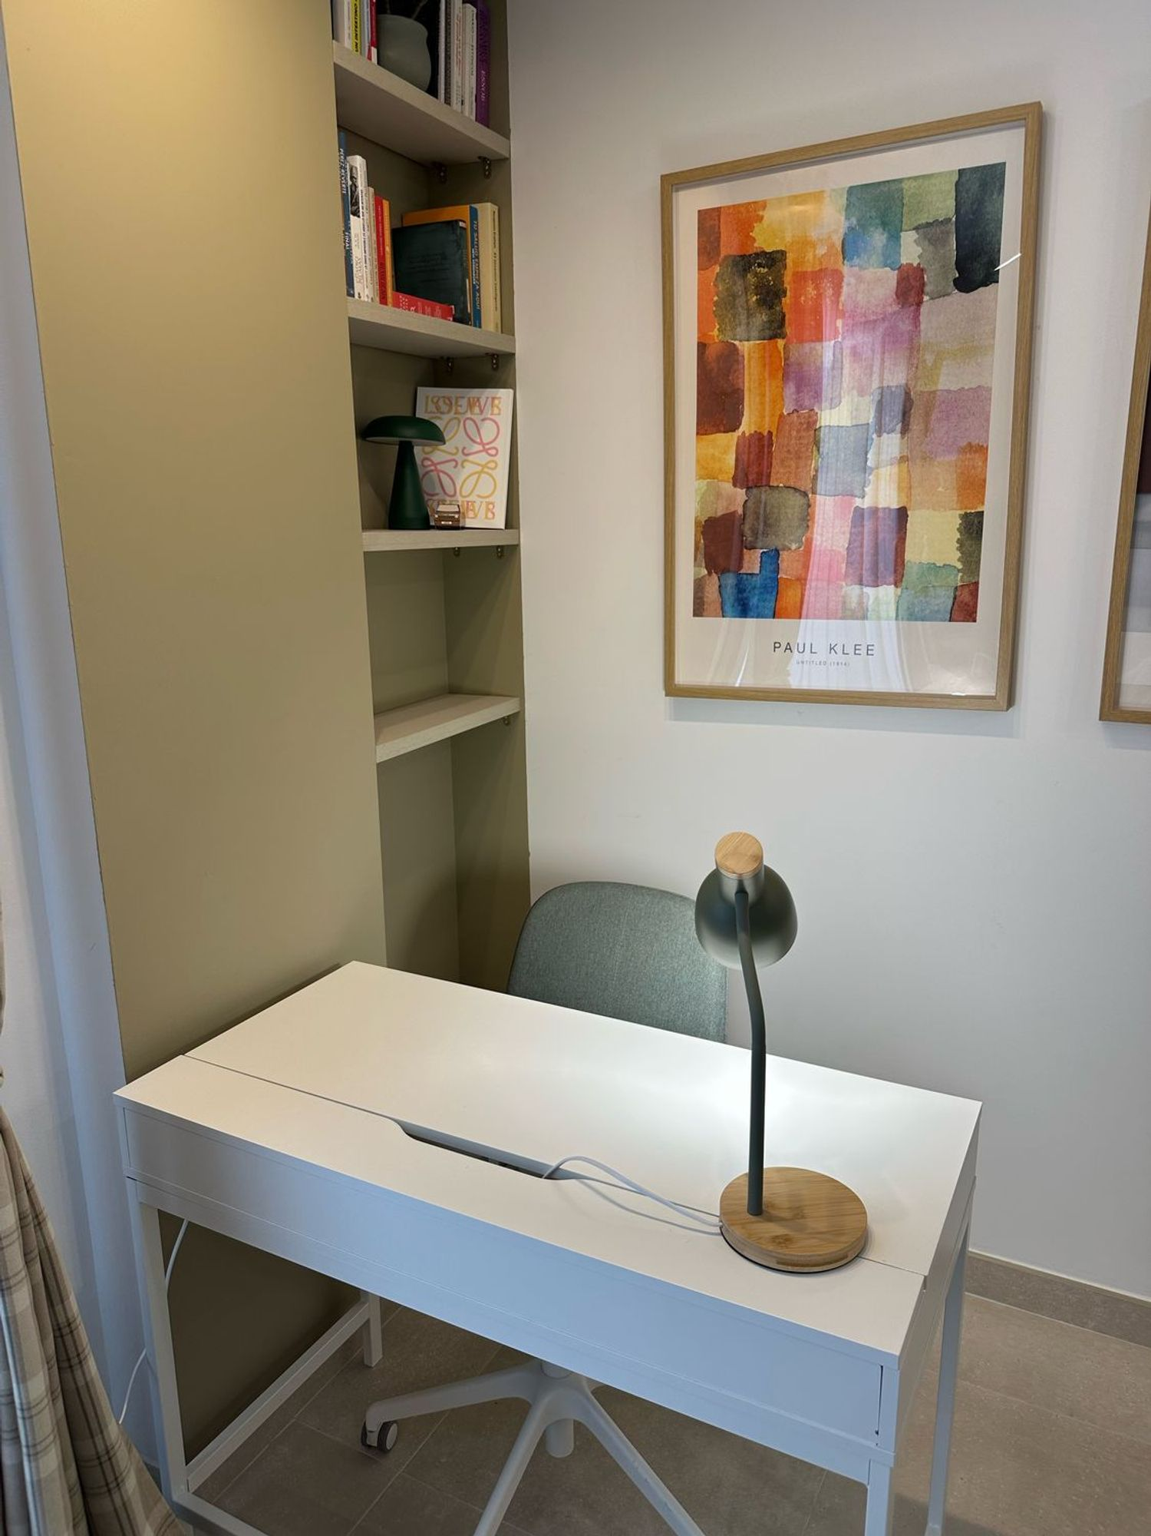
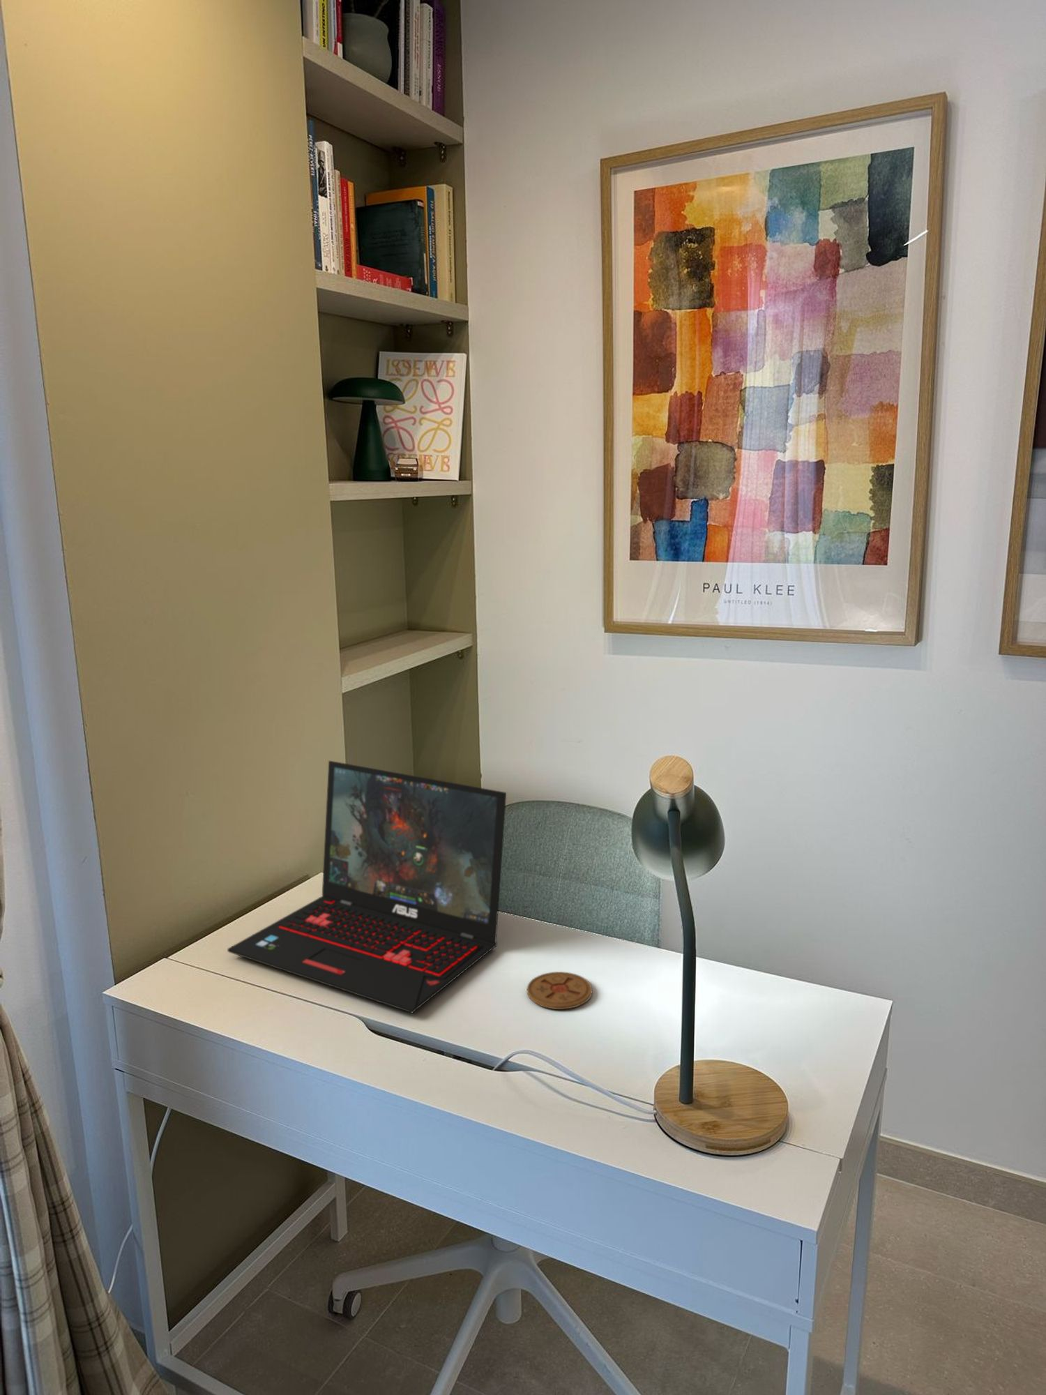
+ laptop (366, 874)
+ coaster (559, 990)
